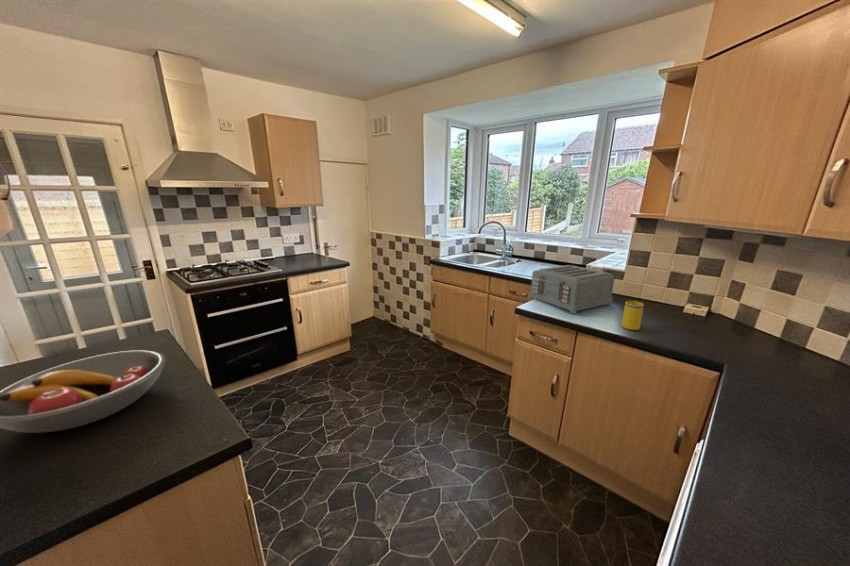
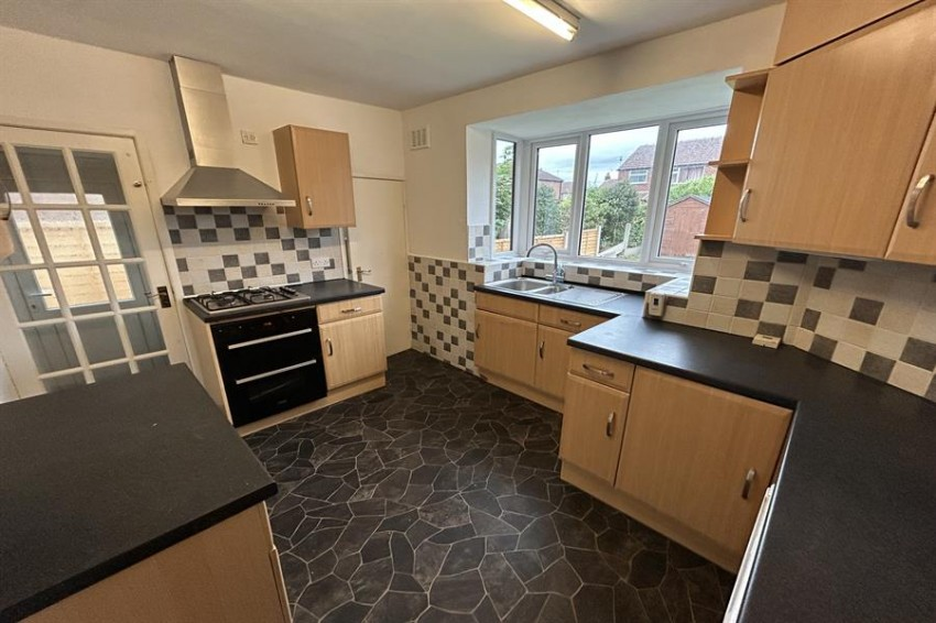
- mug (632, 314)
- fruit bowl (87, 389)
- toaster (568, 286)
